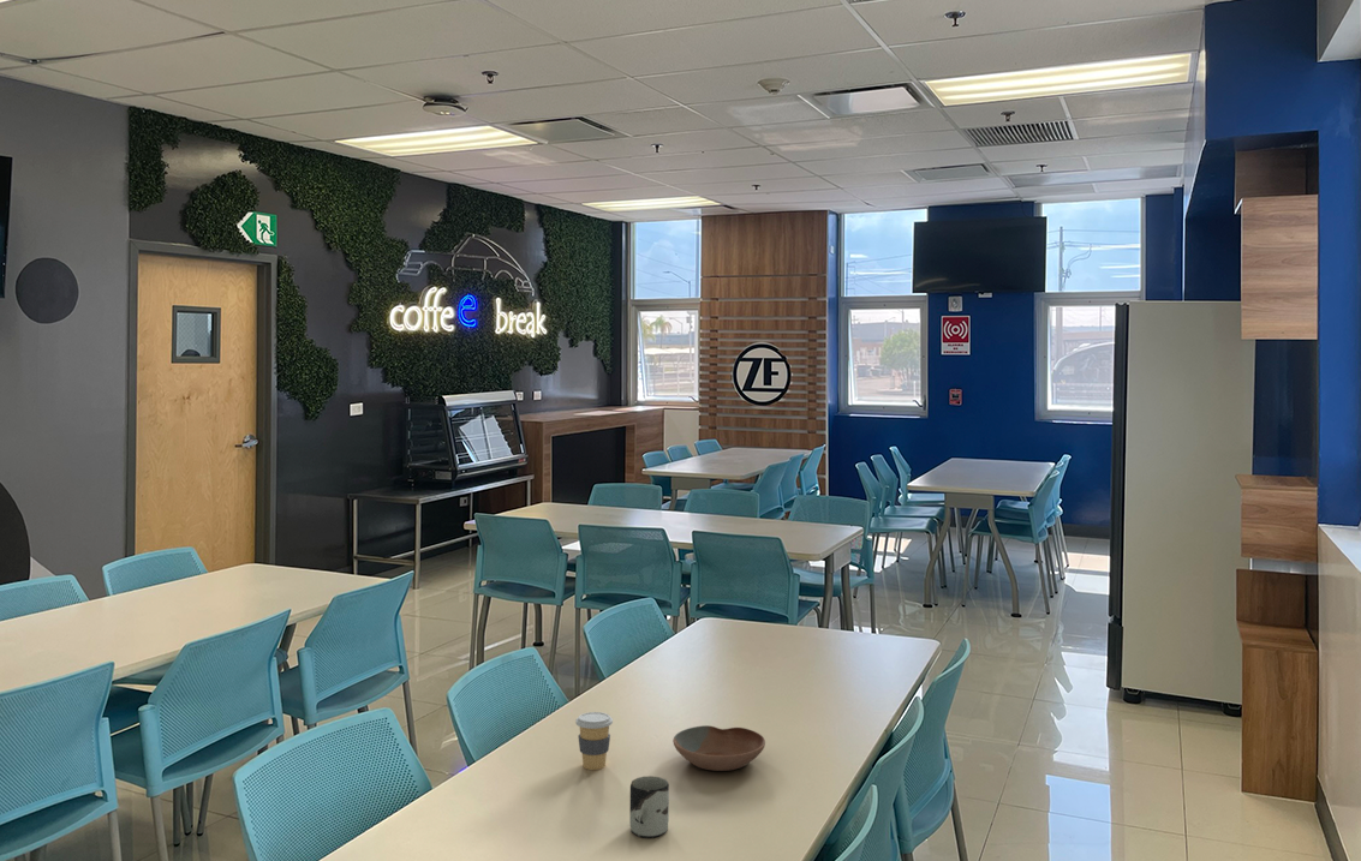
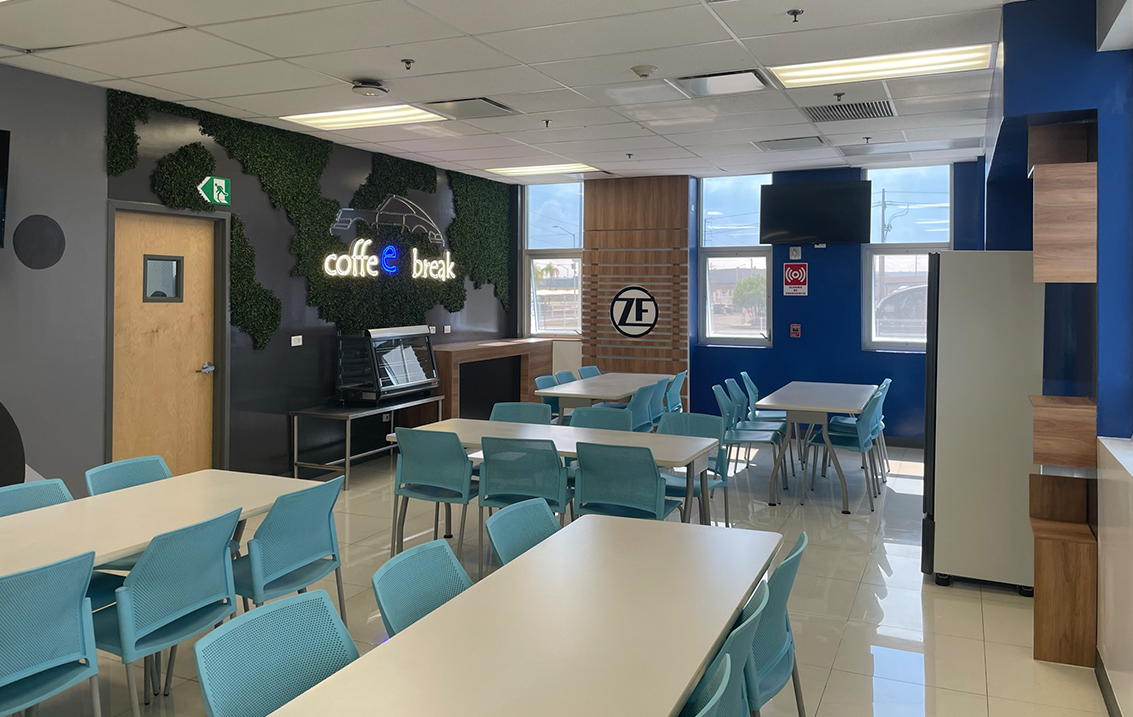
- cup (646, 809)
- coffee cup (593, 741)
- bowl (718, 749)
